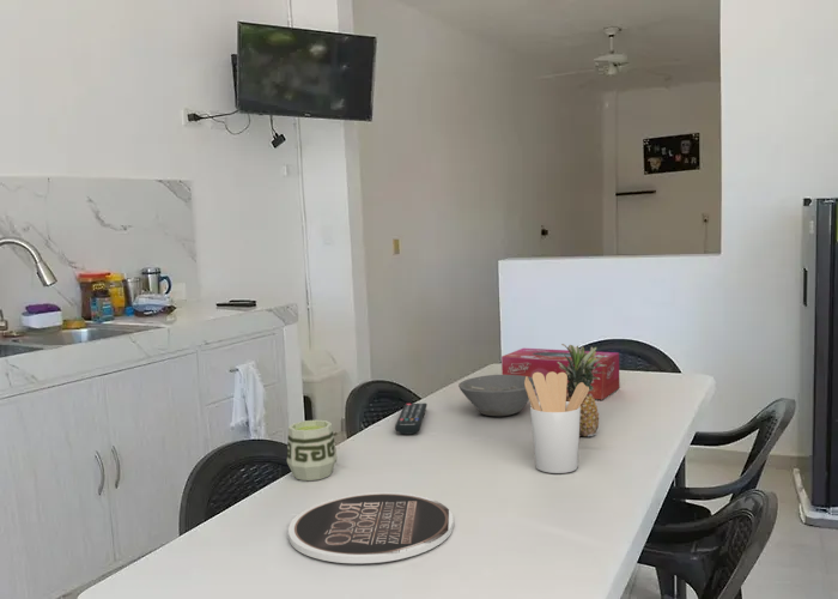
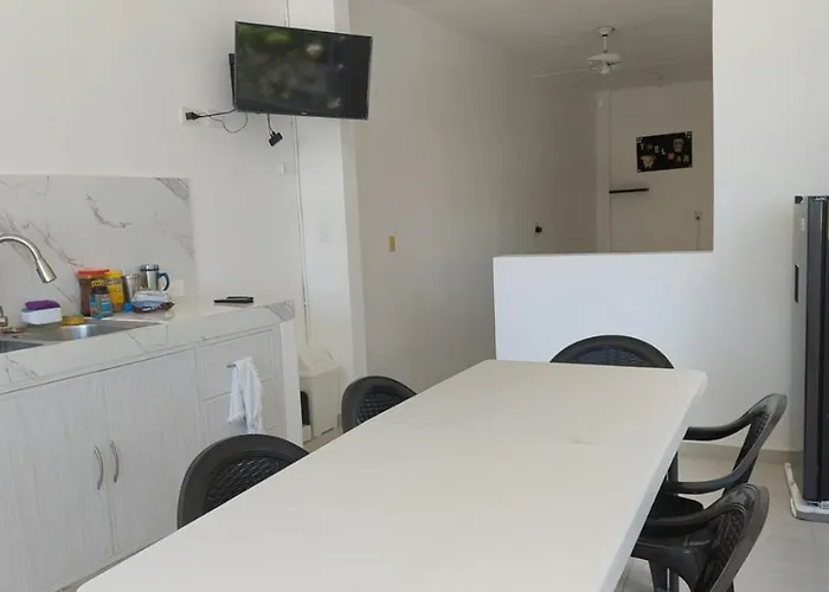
- cup (311, 449)
- remote control (412, 417)
- fruit (587, 386)
- utensil holder (553, 418)
- tissue box (560, 371)
- plate (371, 524)
- bowl (498, 397)
